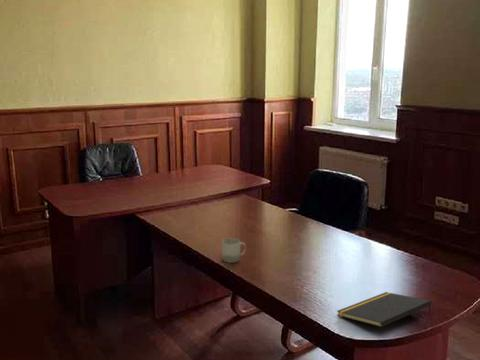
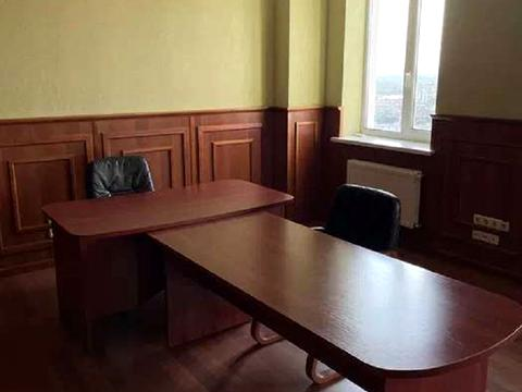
- cup (234, 249)
- notepad (384, 308)
